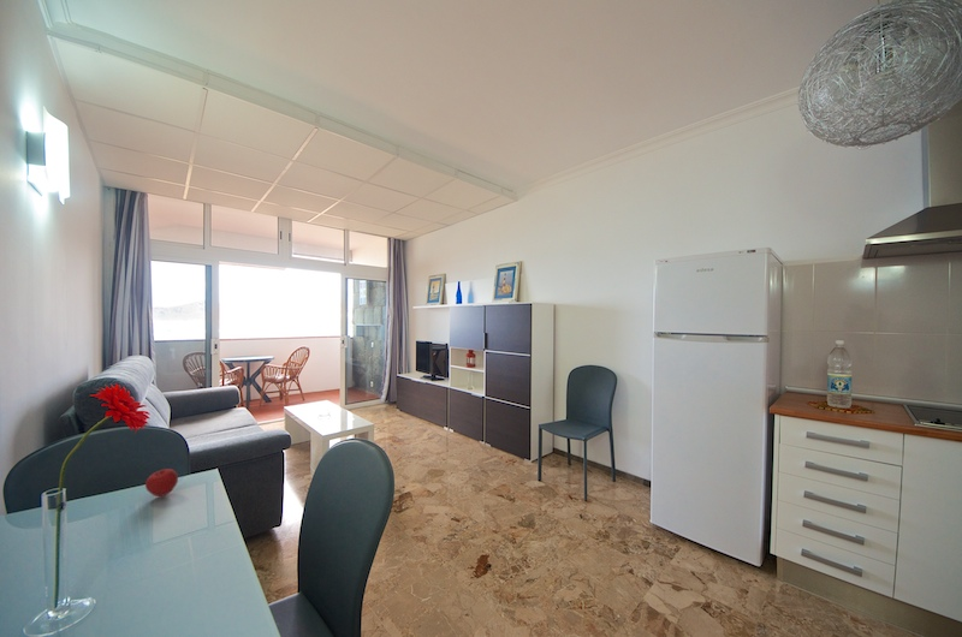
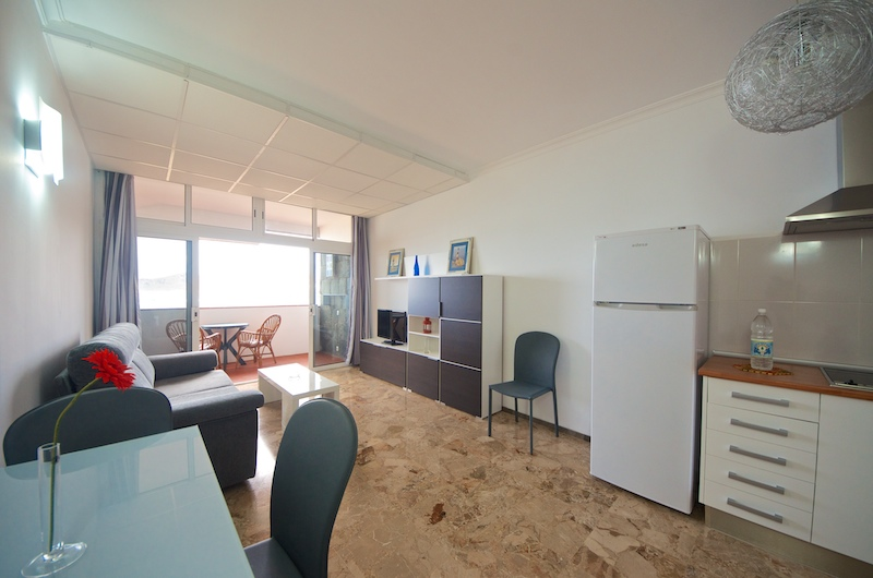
- apple (161, 483)
